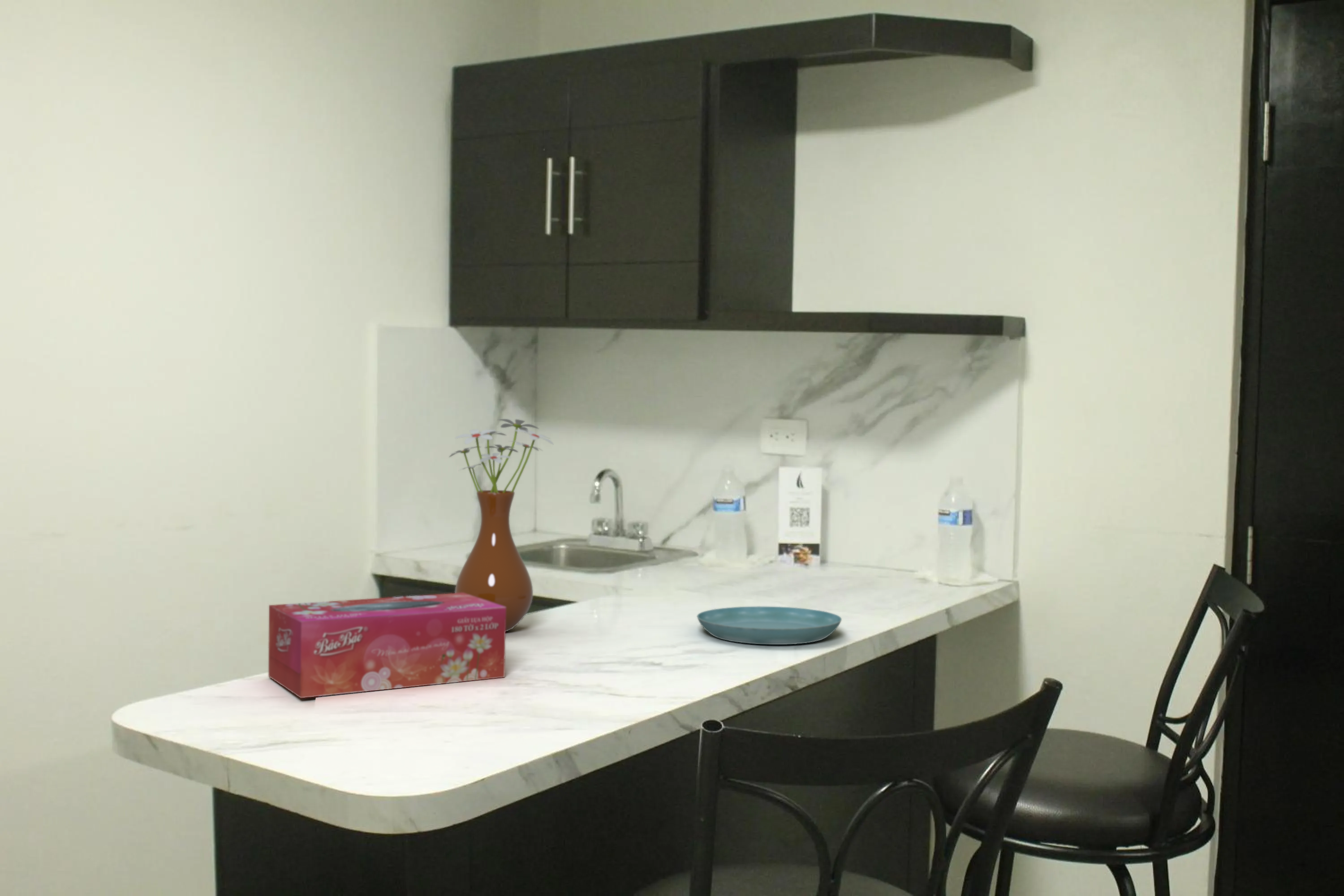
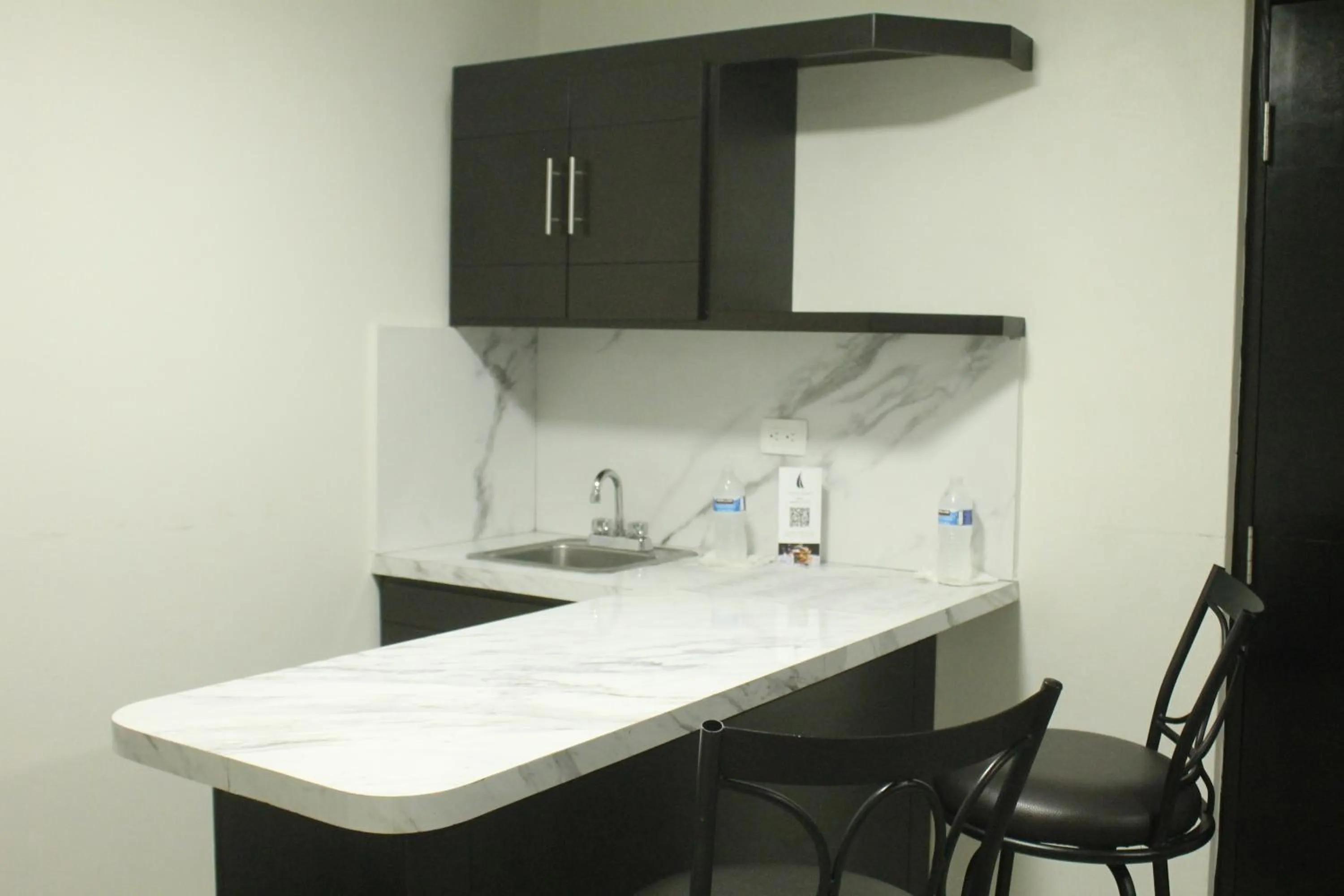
- saucer (769, 625)
- tissue box (388, 641)
- vase (500, 525)
